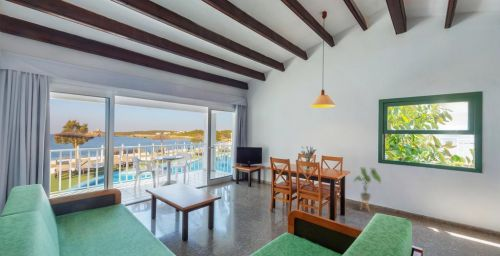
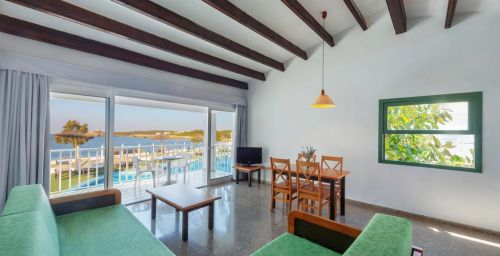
- house plant (367, 187)
